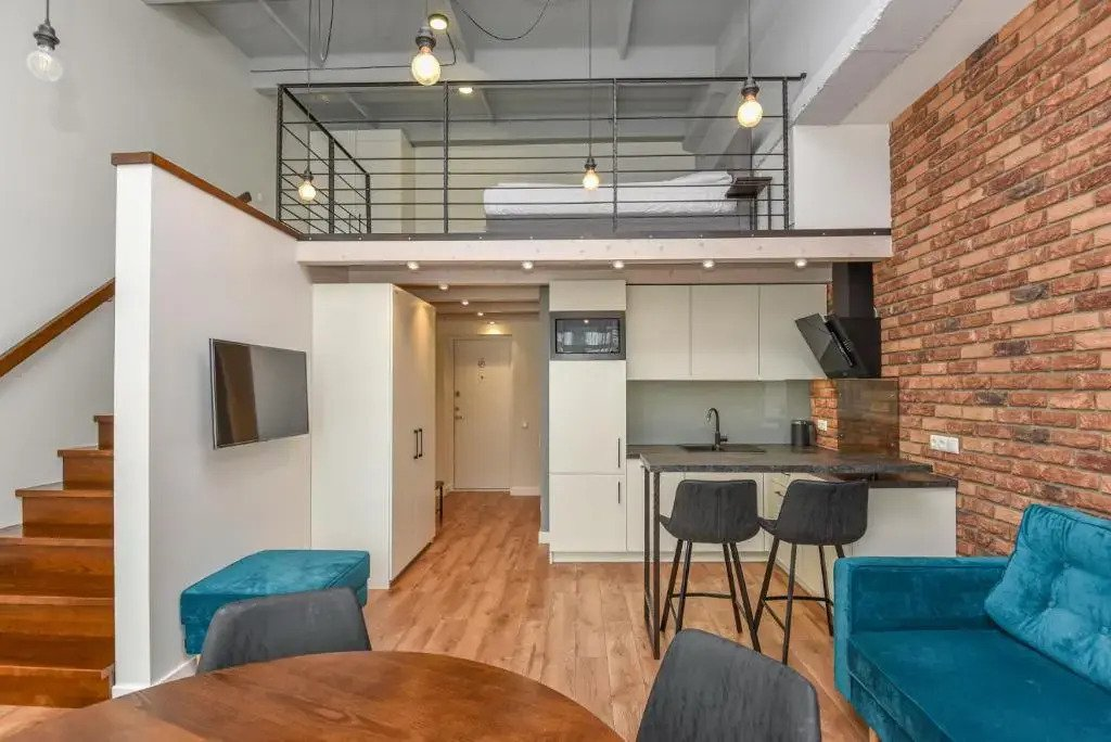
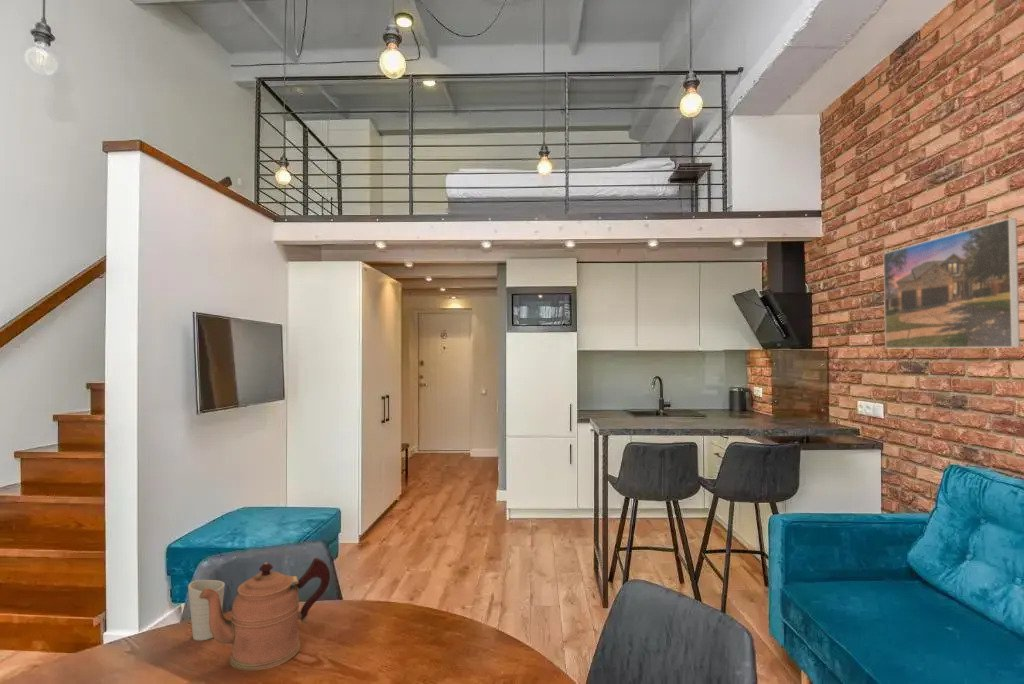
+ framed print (941, 293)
+ coffeepot (267, 607)
+ cup (206, 608)
